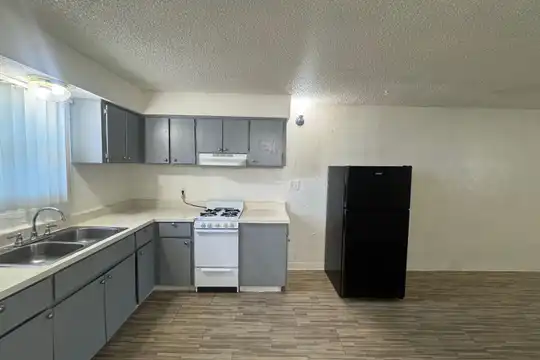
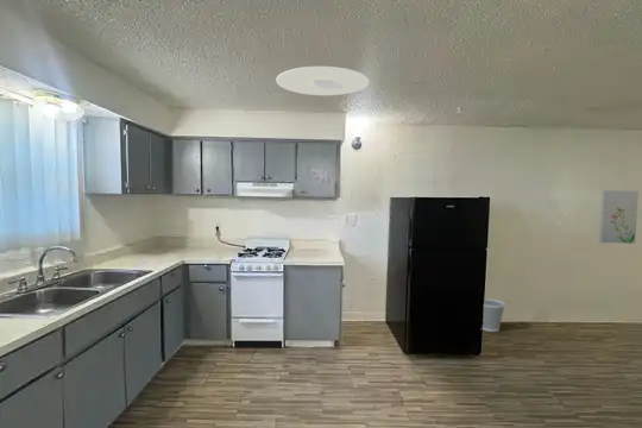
+ ceiling light (322, 77)
+ wall art (618, 216)
+ wastebasket (490, 315)
